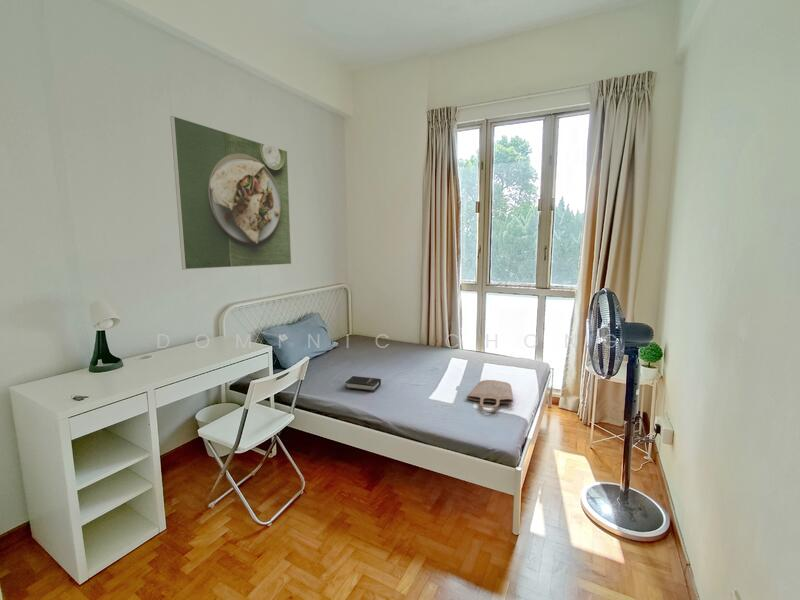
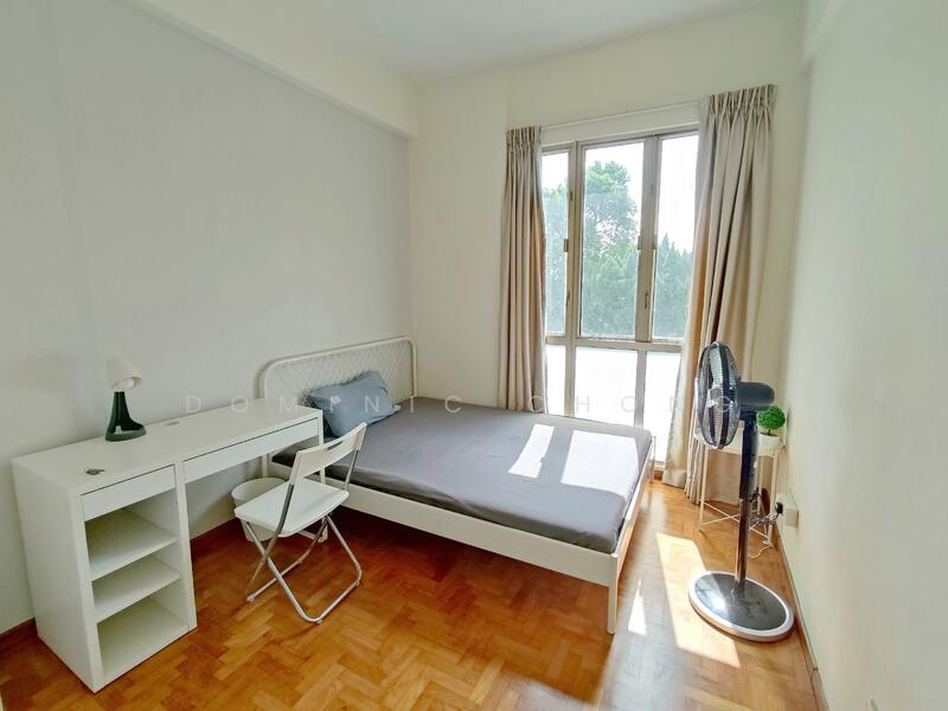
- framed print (241, 202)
- hardback book (363, 383)
- shopping bag (490, 394)
